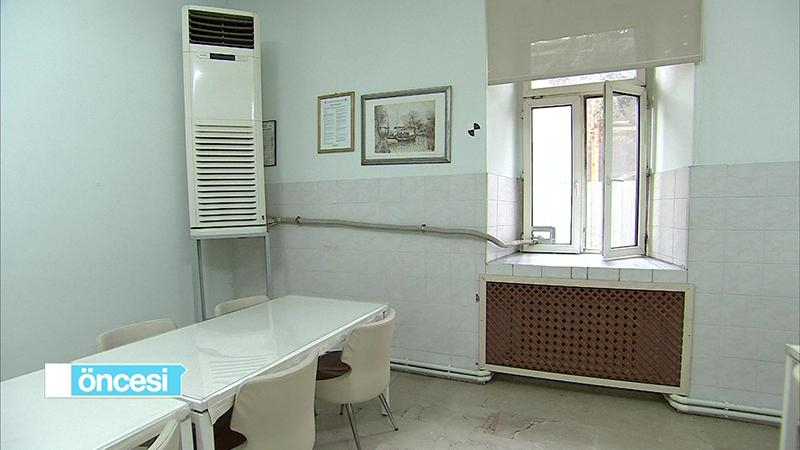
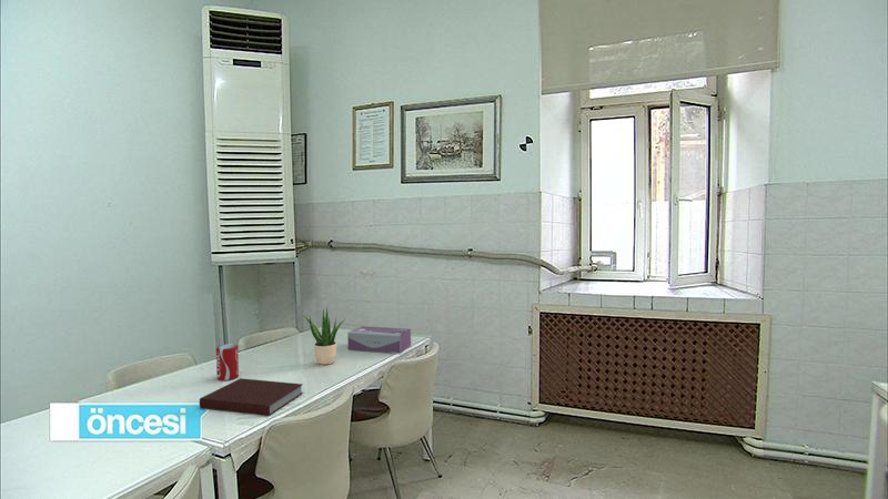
+ notebook (253, 395)
+ potted plant (323, 334)
+ beverage can (228, 361)
+ tissue box (380, 338)
